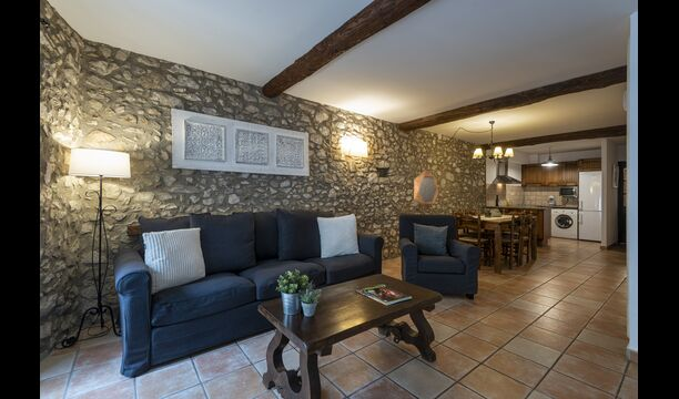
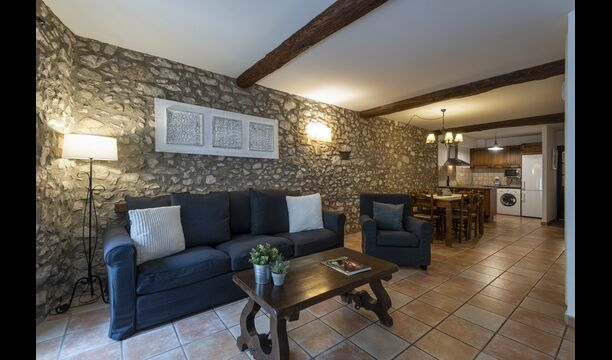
- home mirror (427, 190)
